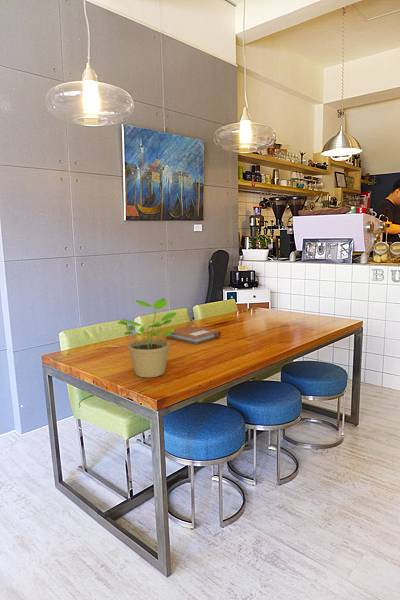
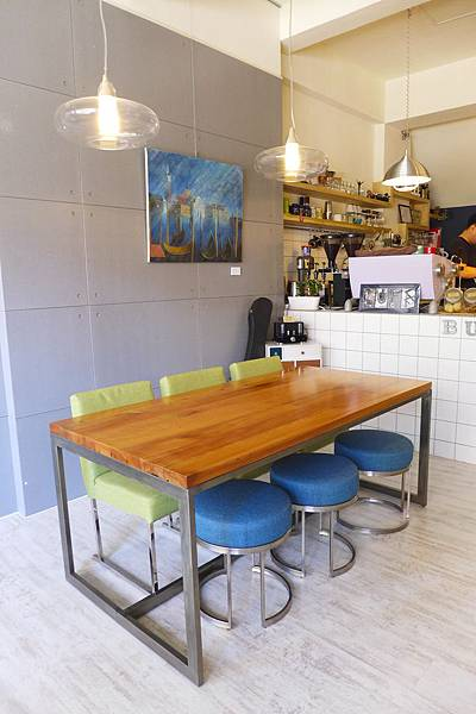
- potted plant (151, 338)
- notebook (194, 334)
